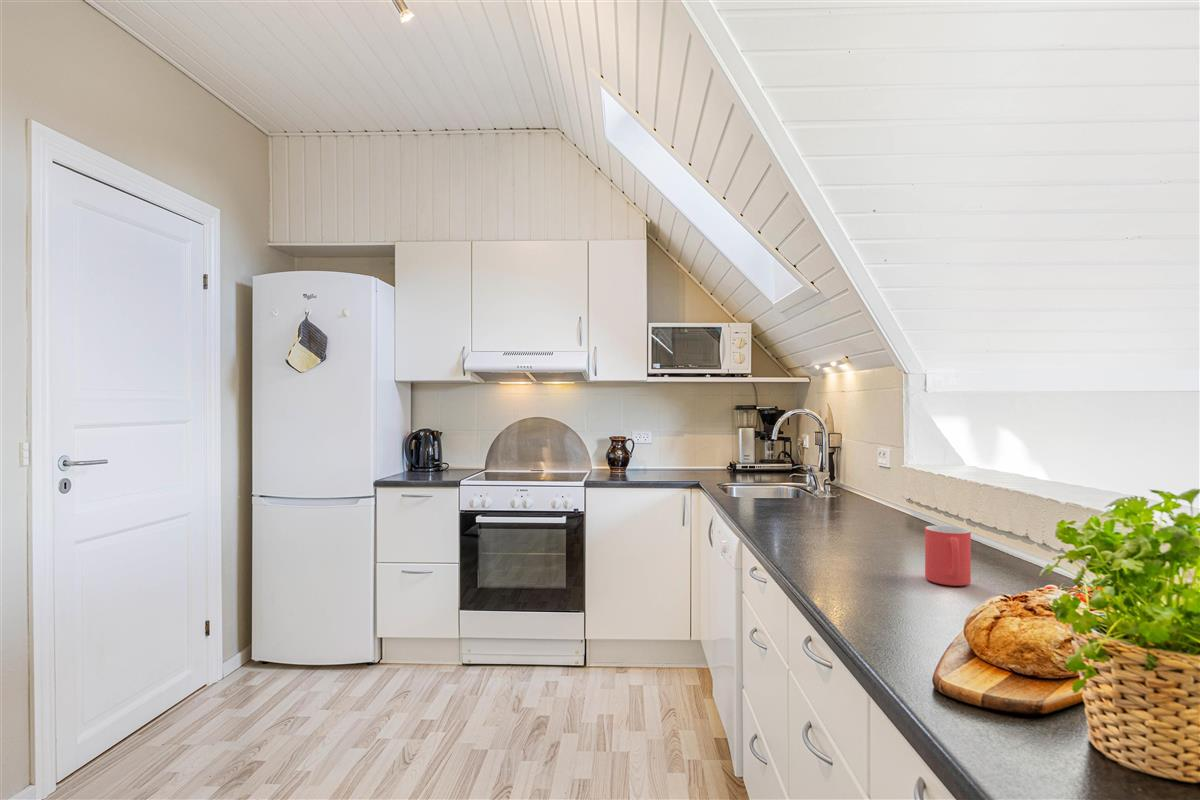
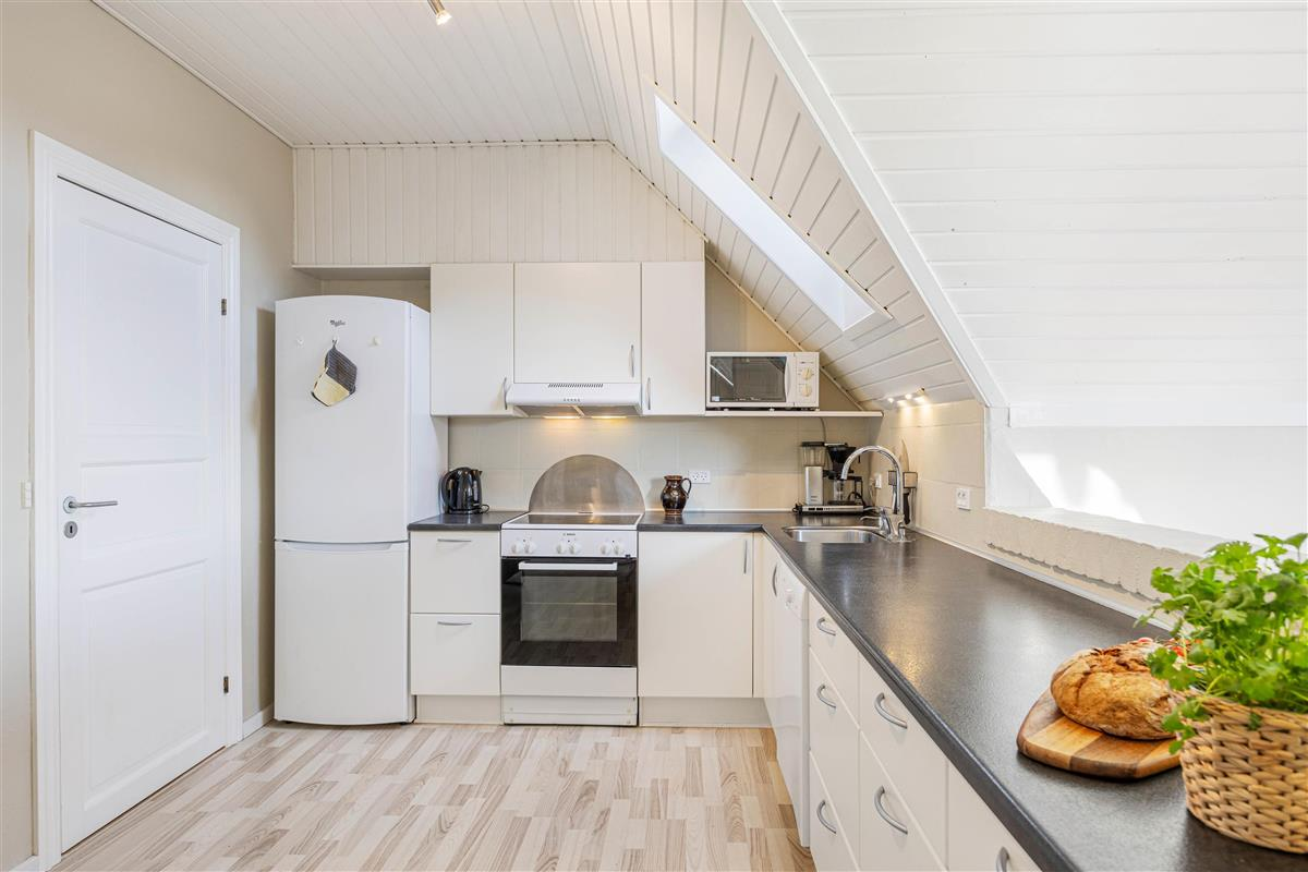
- mug (949, 557)
